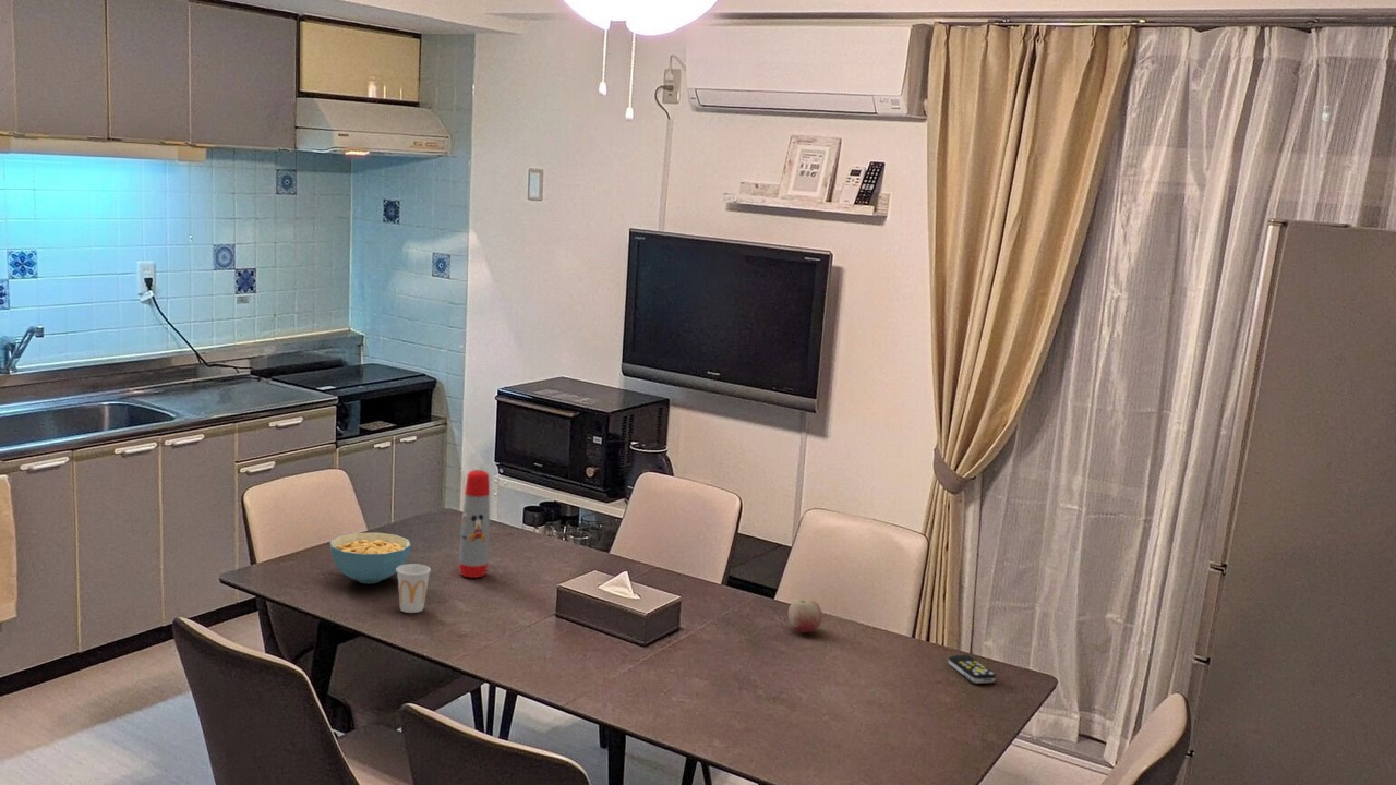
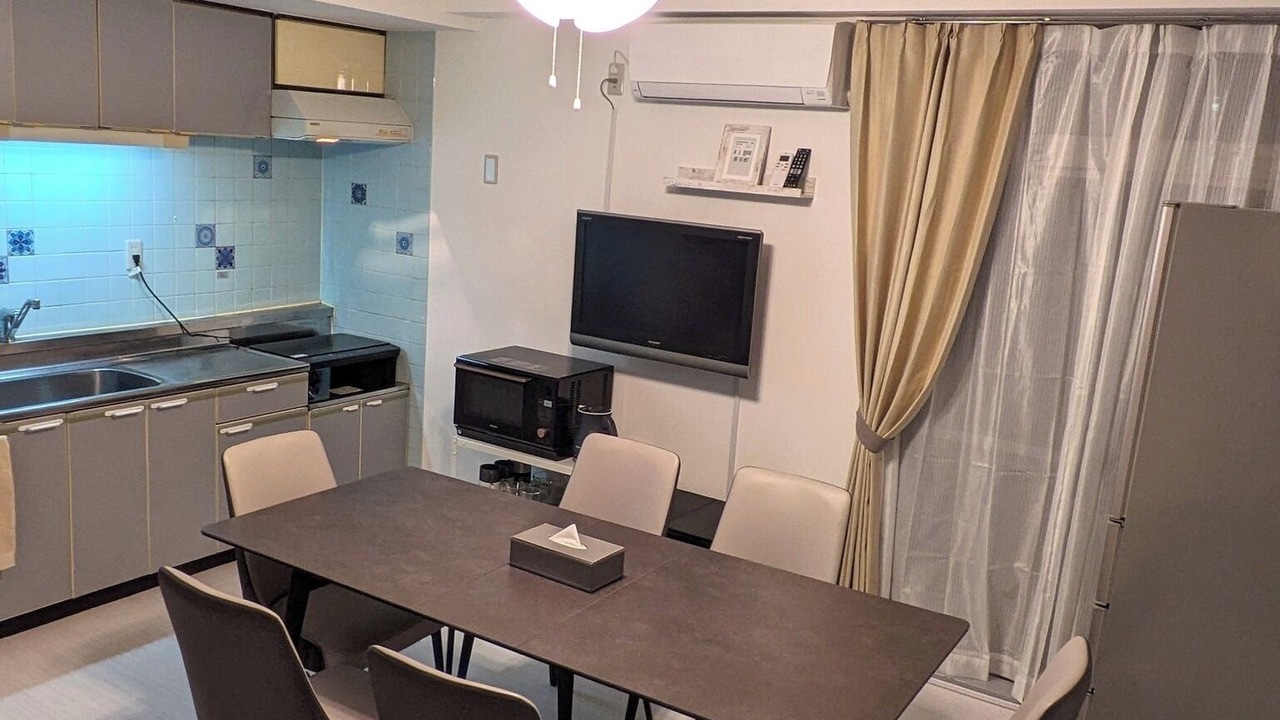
- fruit (804, 615)
- water bottle (476, 522)
- cereal bowl (370, 561)
- cup (412, 589)
- remote control (971, 668)
